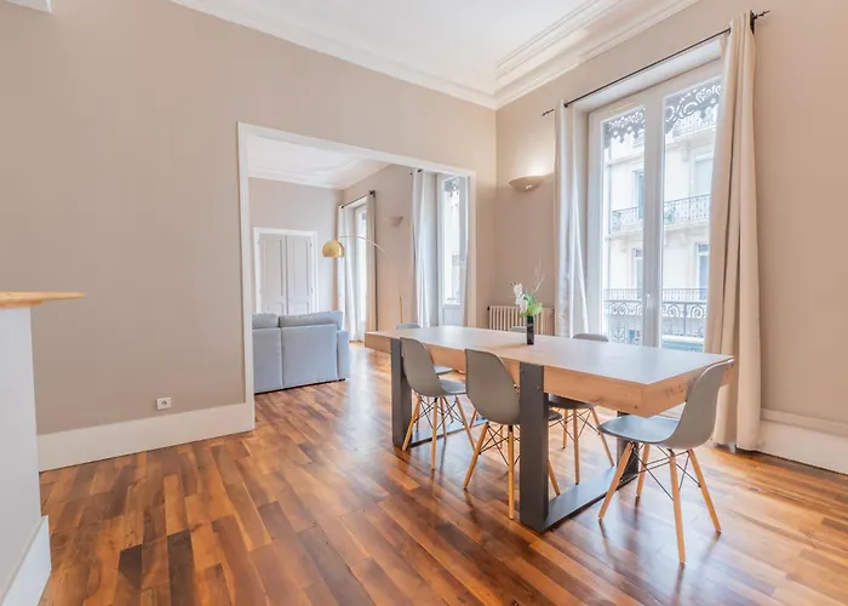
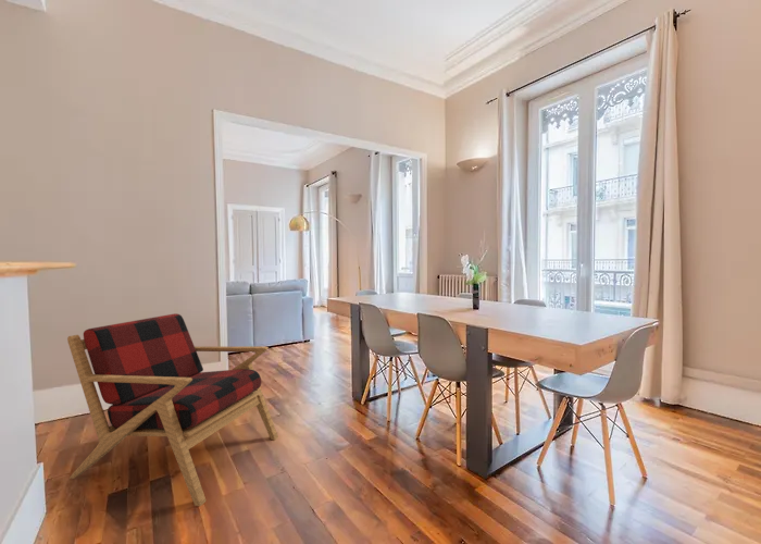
+ armchair (183, 390)
